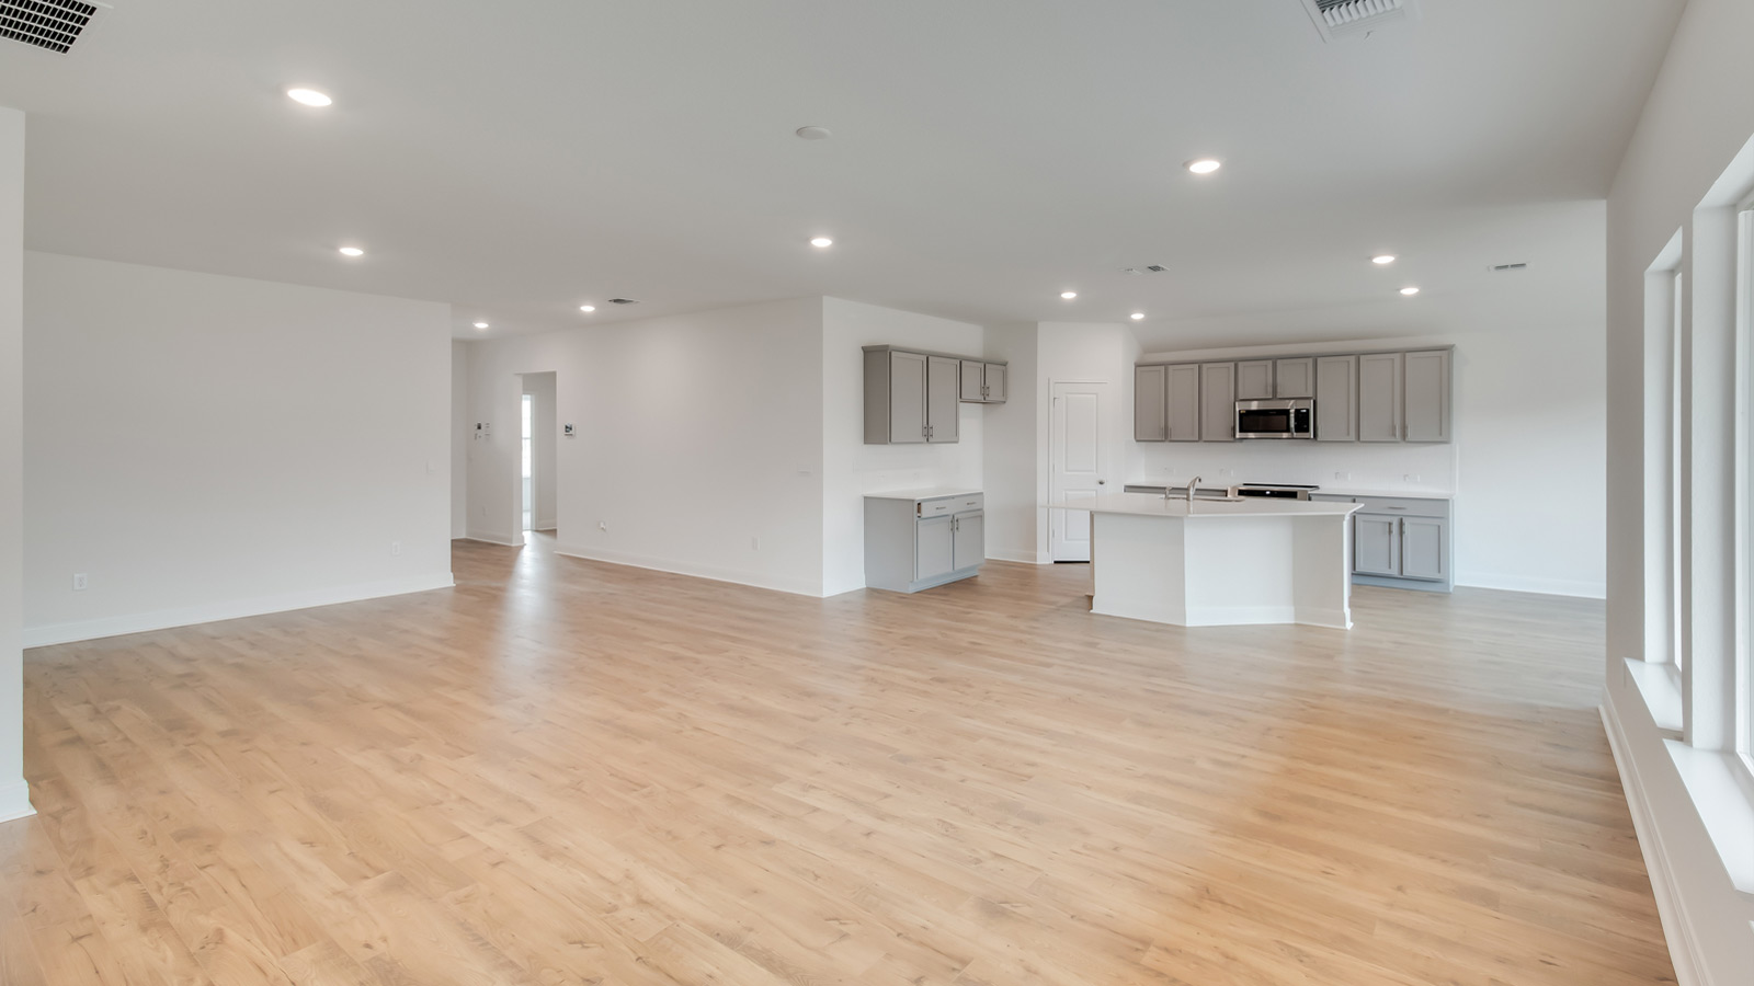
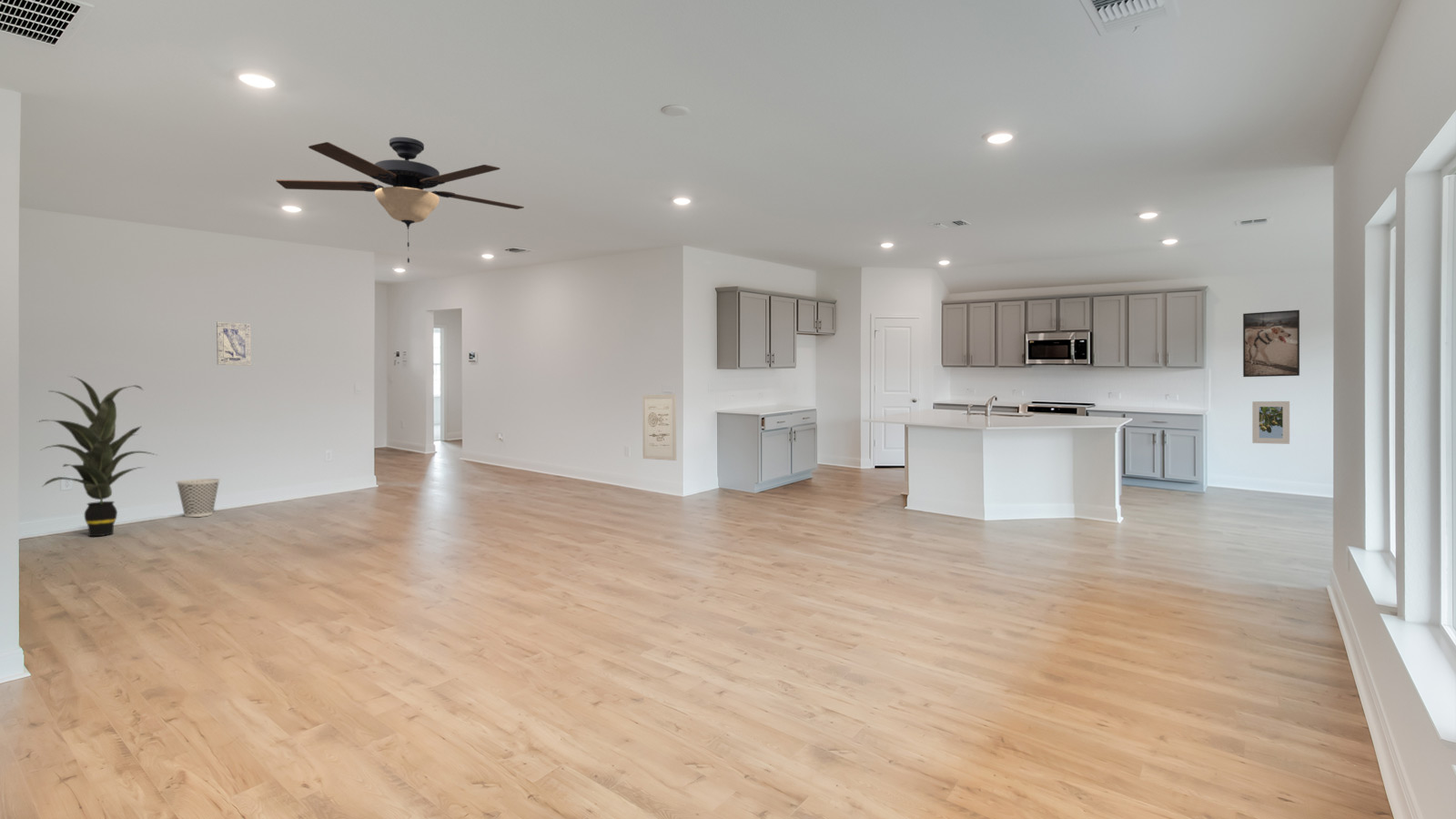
+ wall art (234, 344)
+ wall art (659, 427)
+ ceiling fan (408, 204)
+ indoor plant (91, 456)
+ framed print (1270, 344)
+ wastebasket (198, 498)
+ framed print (1270, 422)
